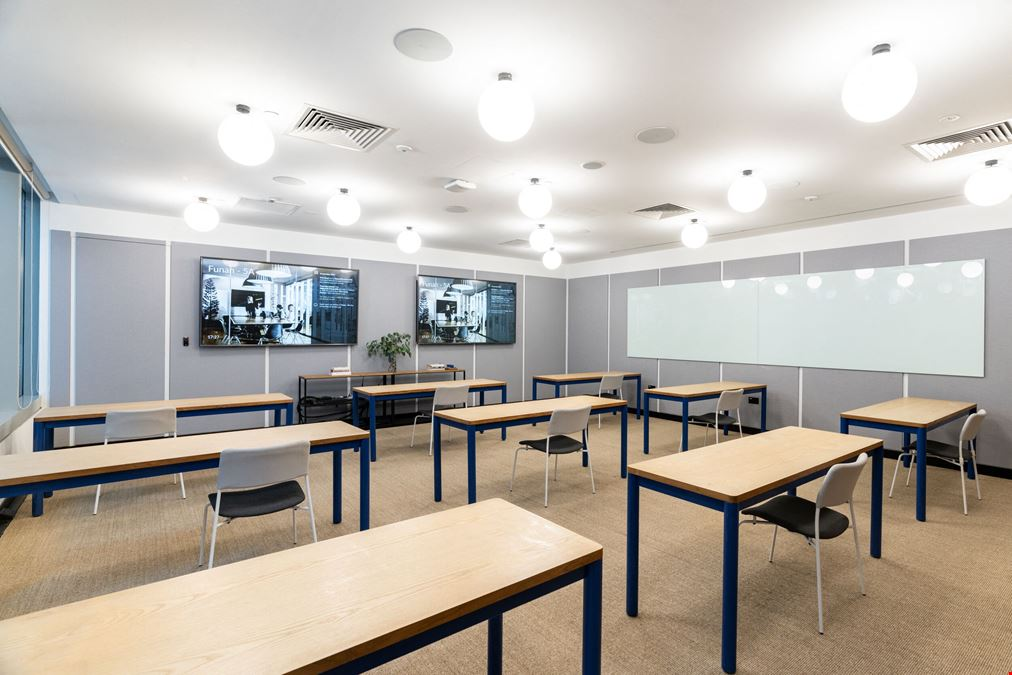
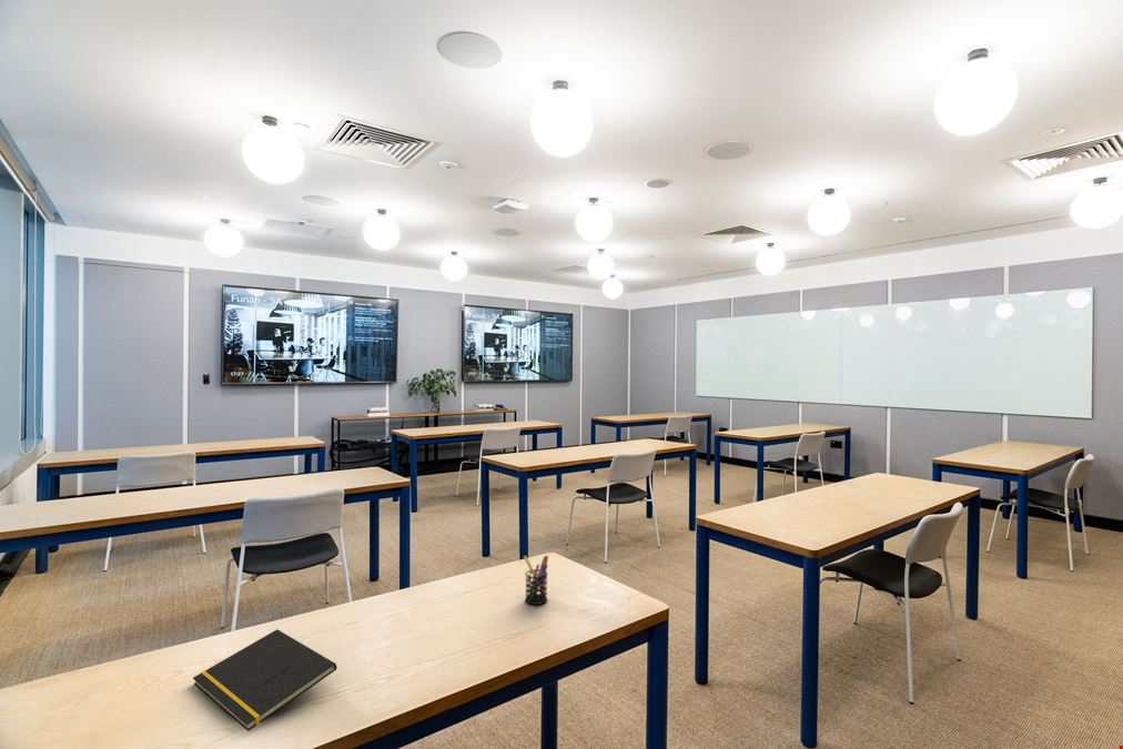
+ pen holder (538, 576)
+ notepad (264, 674)
